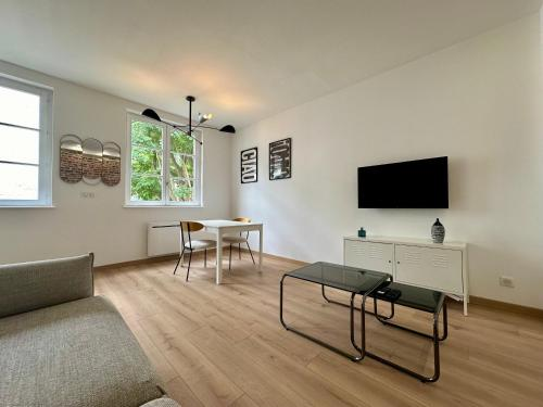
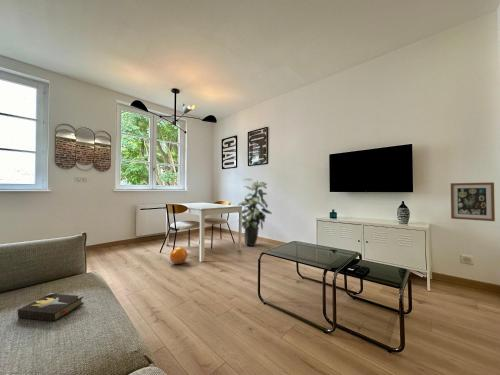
+ hardback book (52, 305)
+ wall art (471, 201)
+ ball (179, 255)
+ indoor plant (252, 211)
